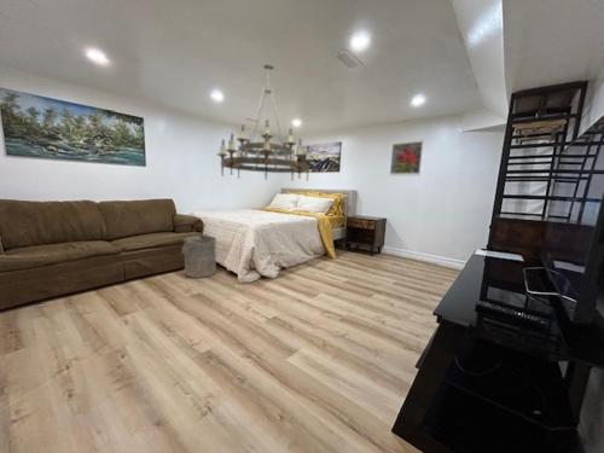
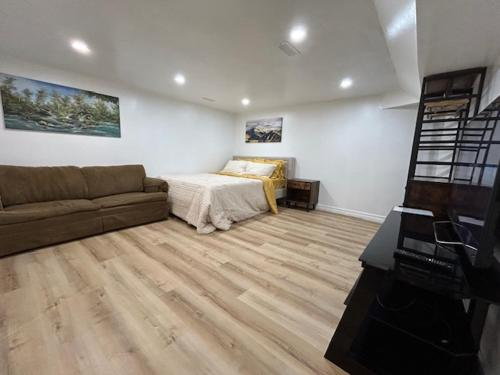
- chandelier (267, 123)
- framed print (406, 158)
- laundry hamper (198, 254)
